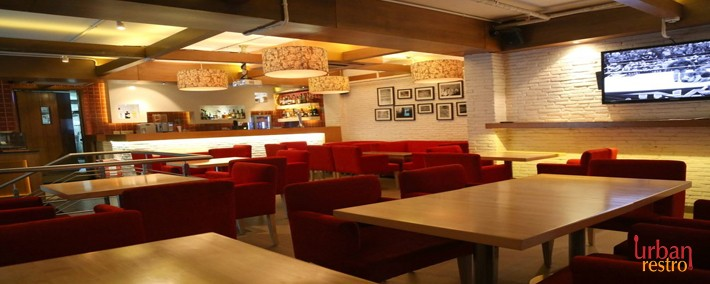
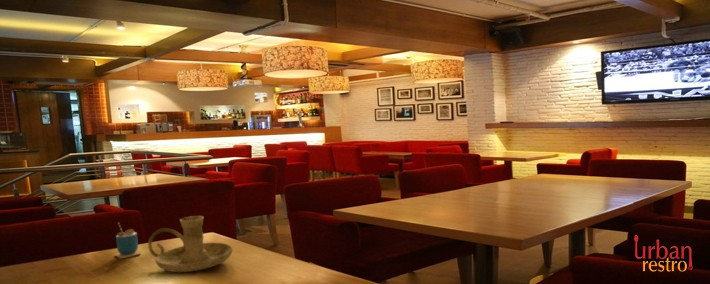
+ cup (126, 237)
+ candle holder (186, 242)
